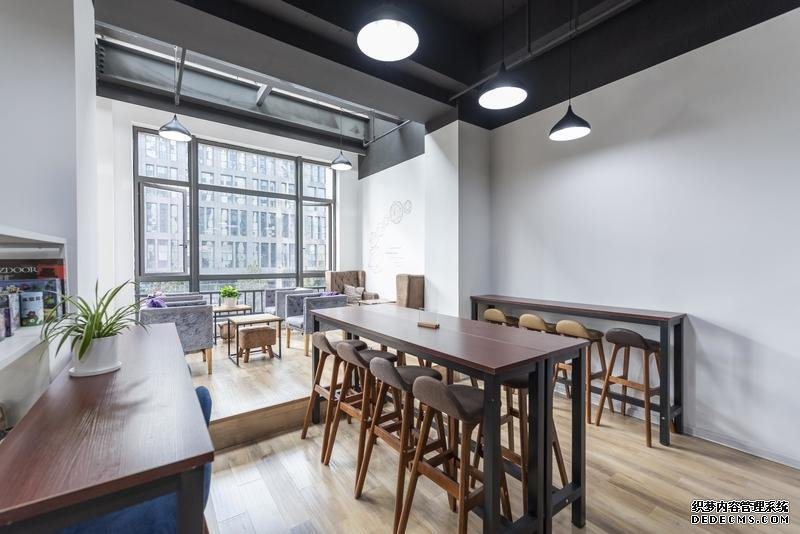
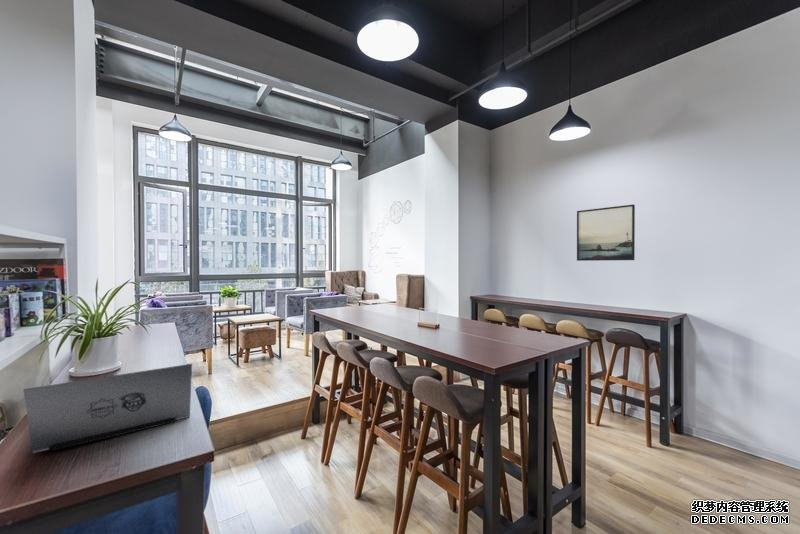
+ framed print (604, 234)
+ laptop (120, 395)
